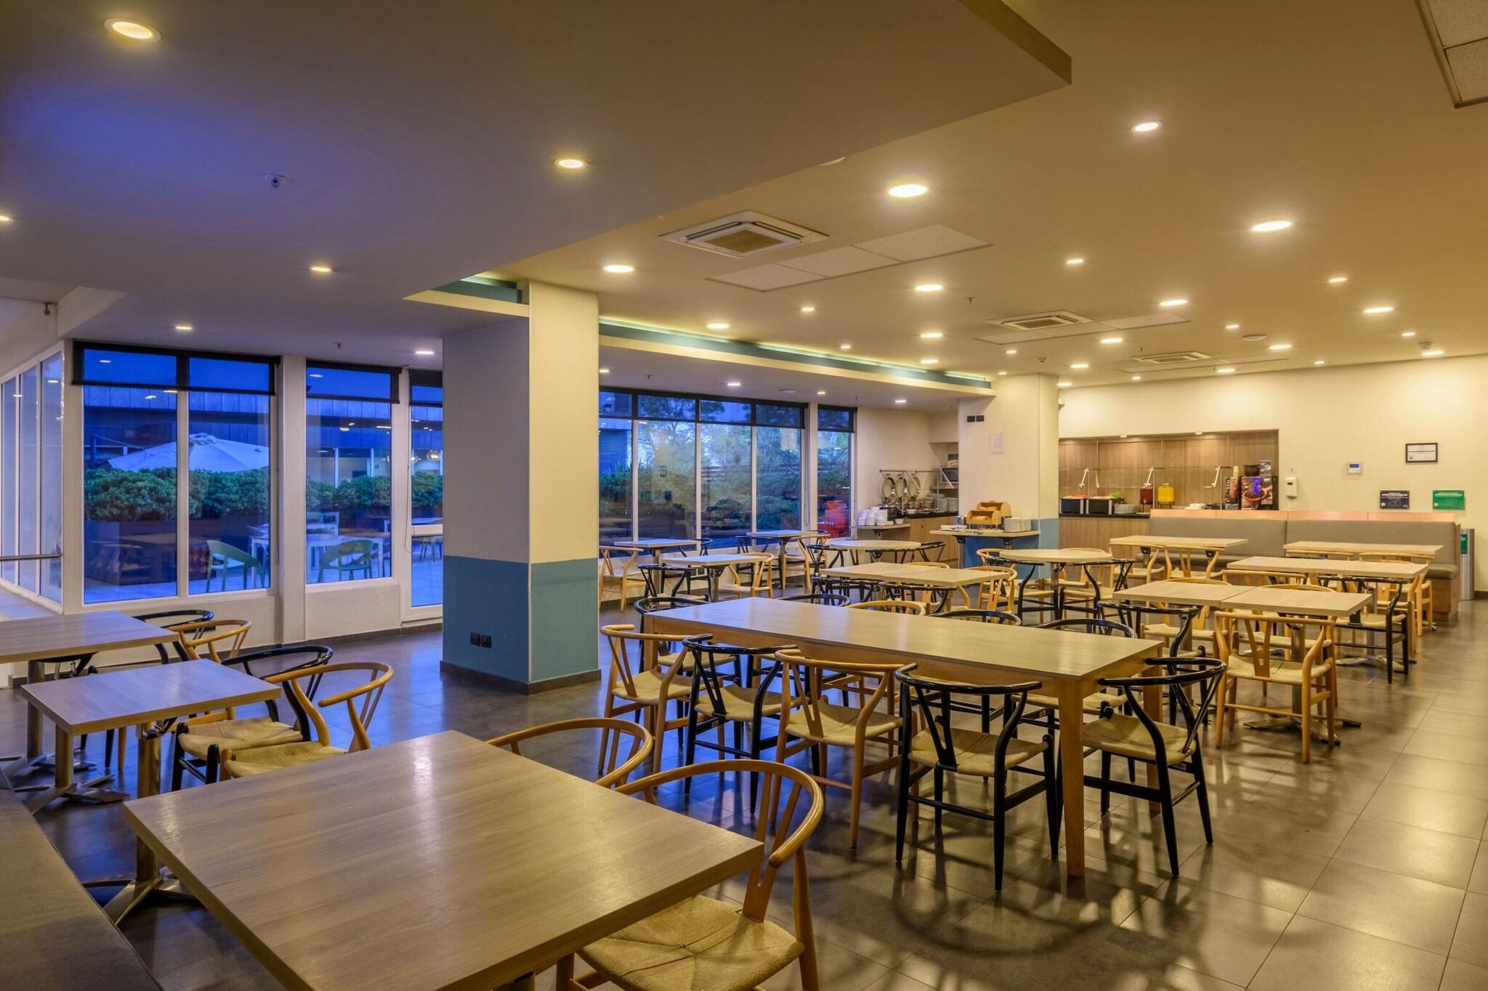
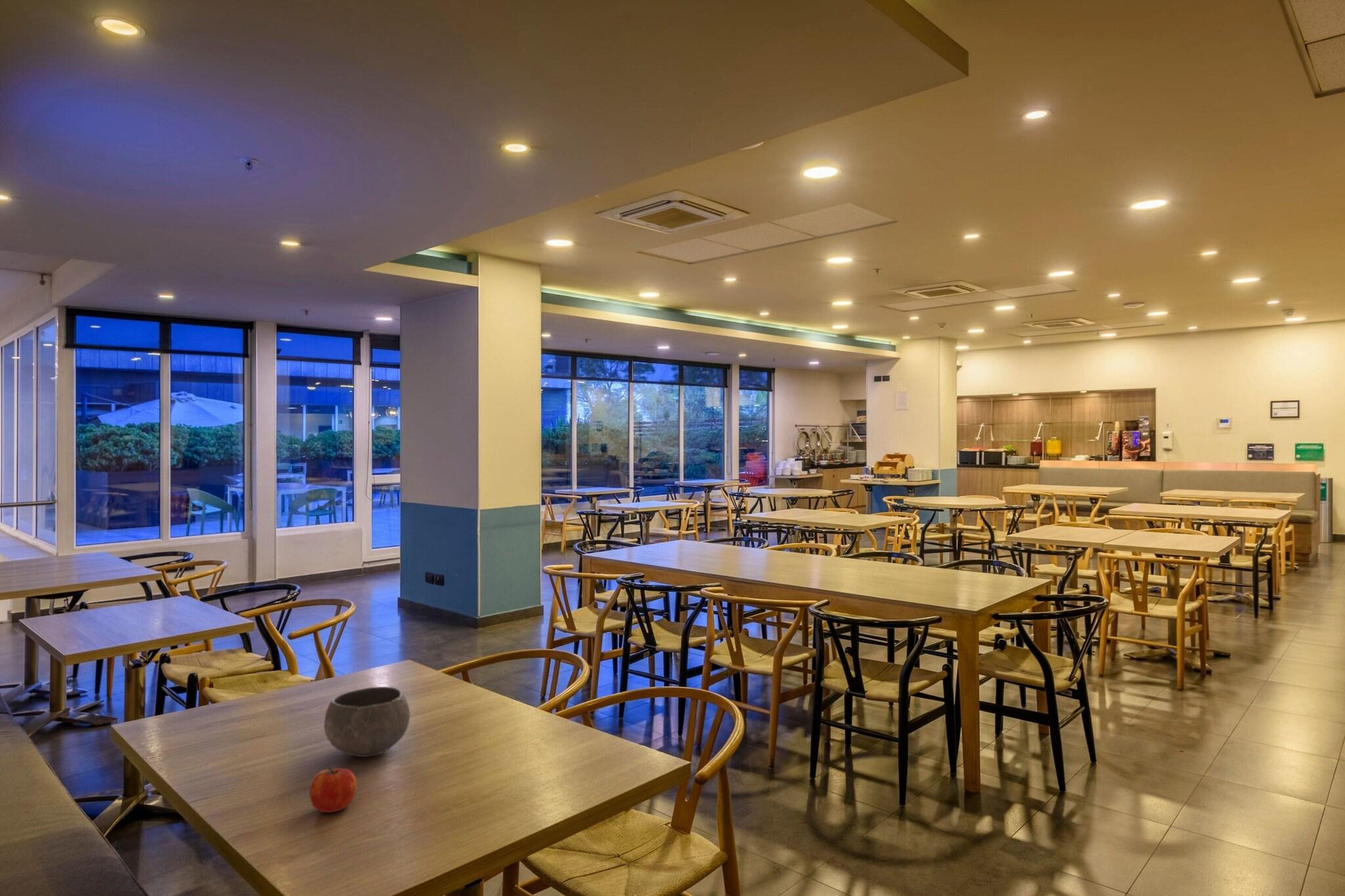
+ fruit (333, 787)
+ bowl (367, 723)
